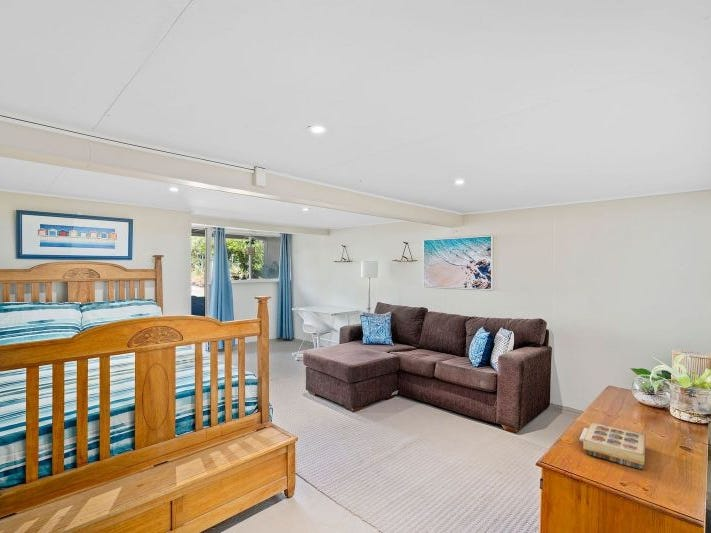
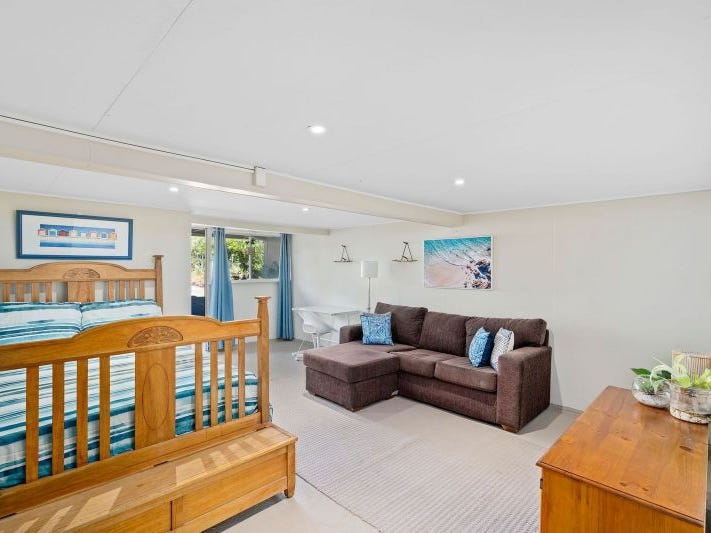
- book (611, 441)
